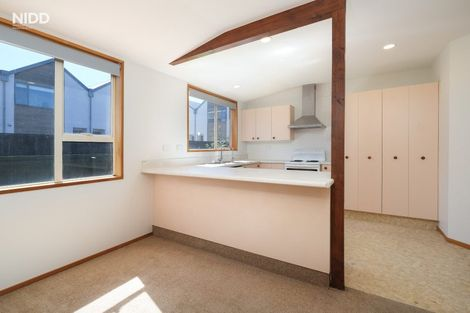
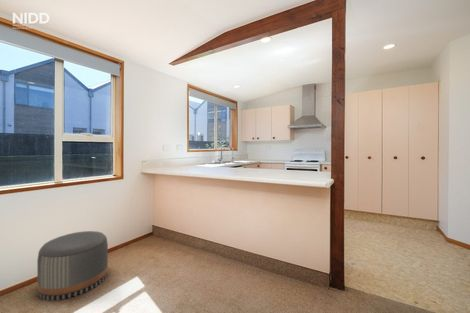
+ pouf (75, 258)
